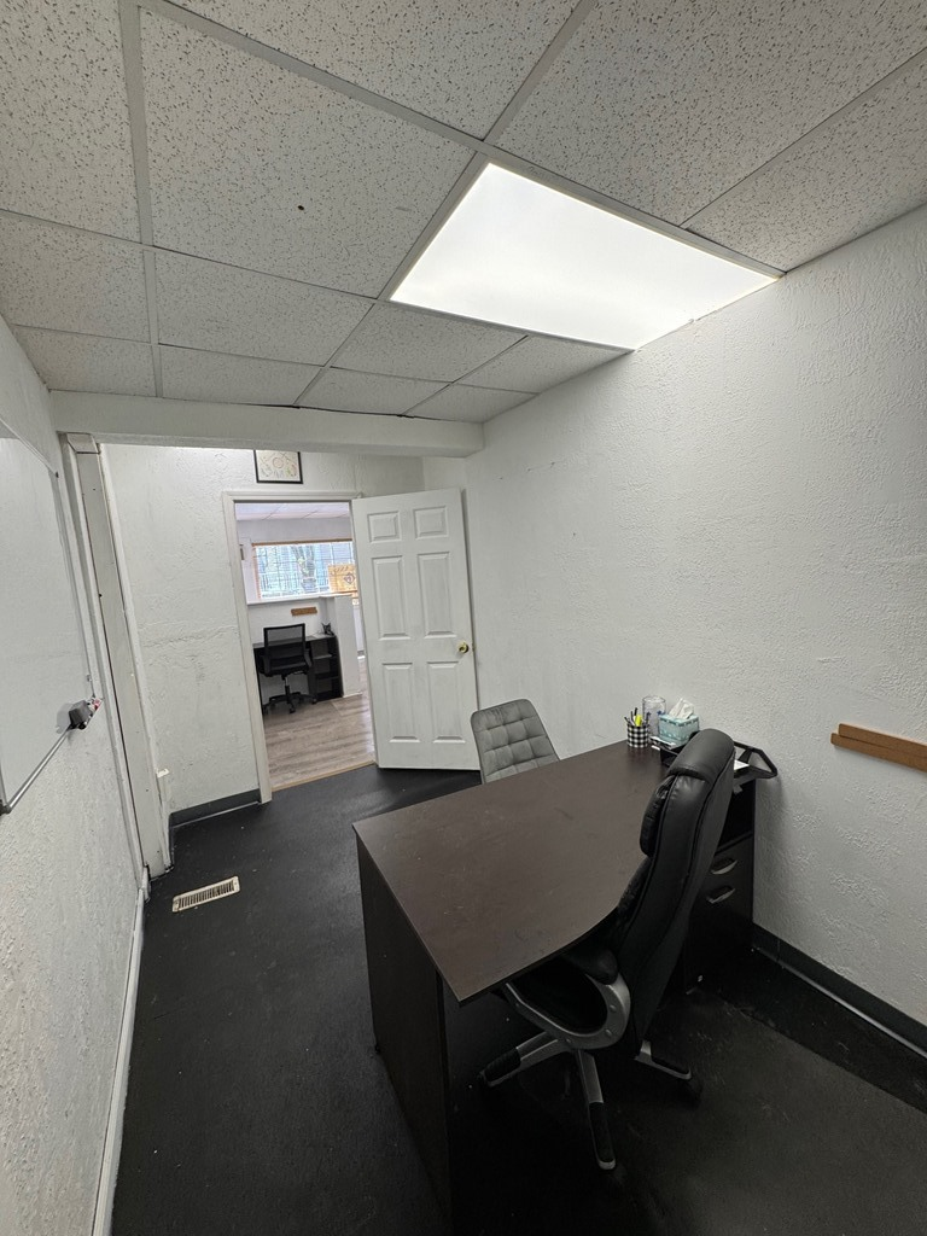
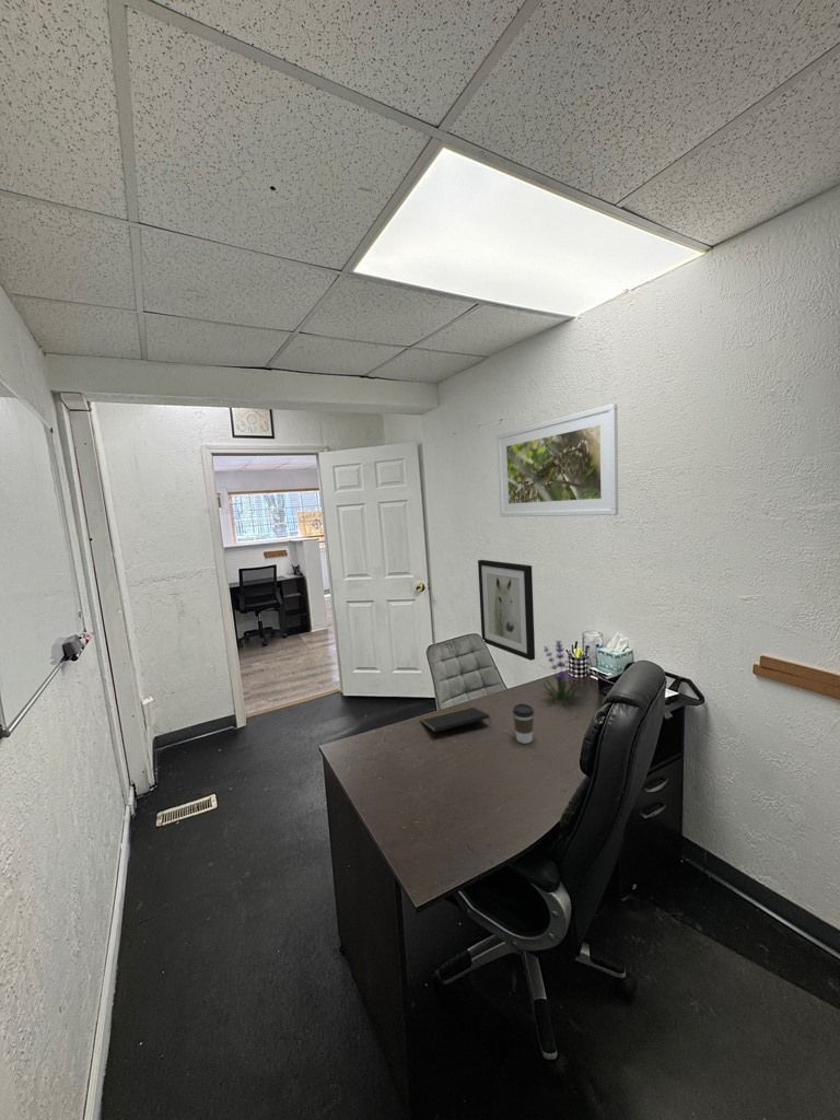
+ wall art (504, 606)
+ coffee cup (523, 723)
+ plant (561, 667)
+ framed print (549, 469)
+ notepad (454, 718)
